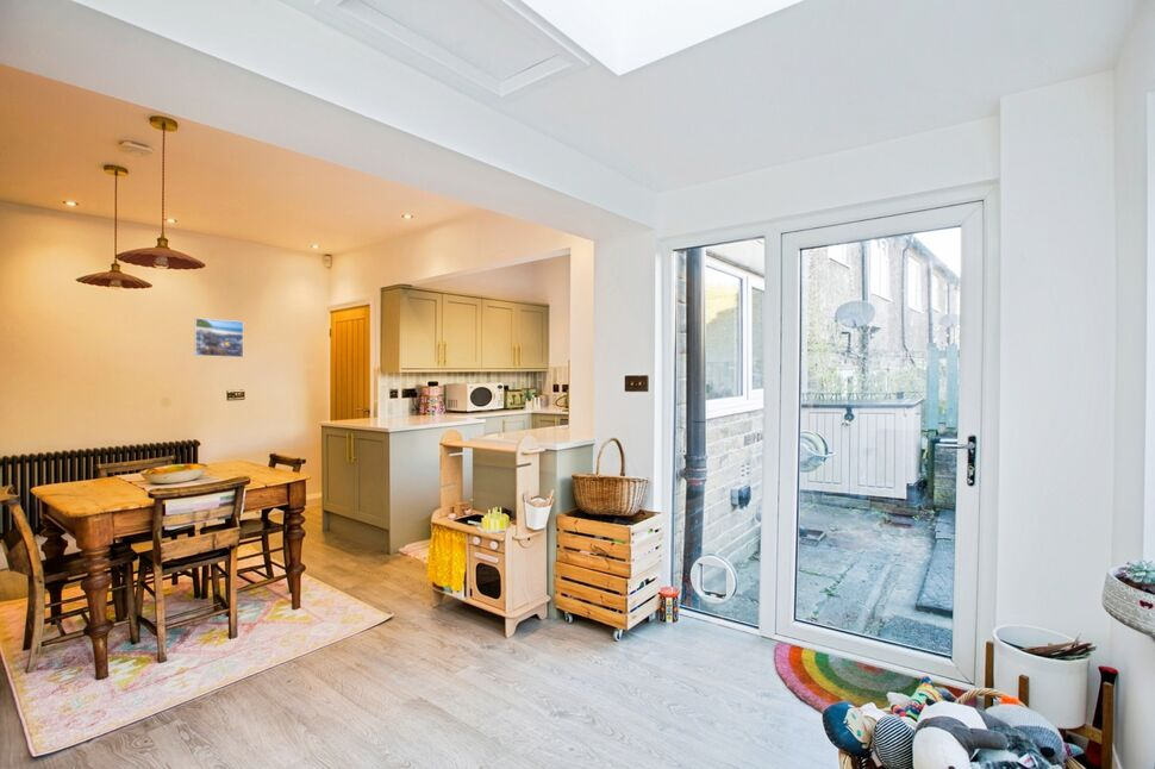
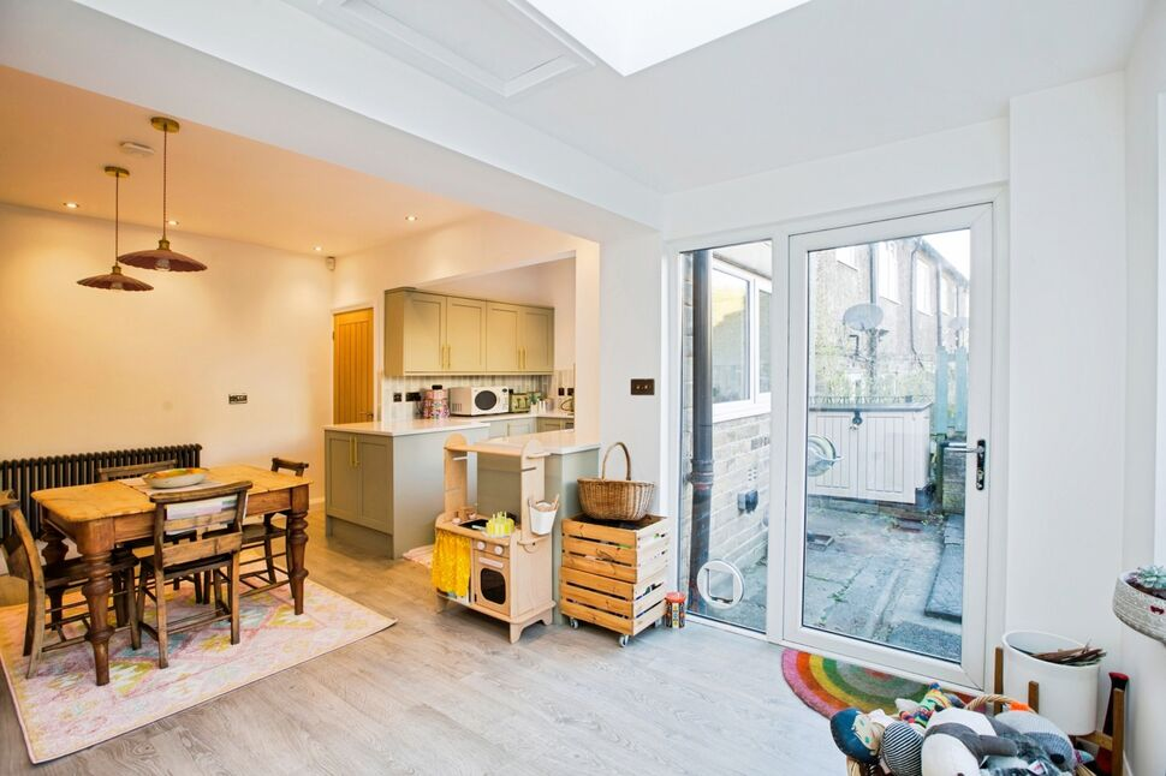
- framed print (219, 338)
